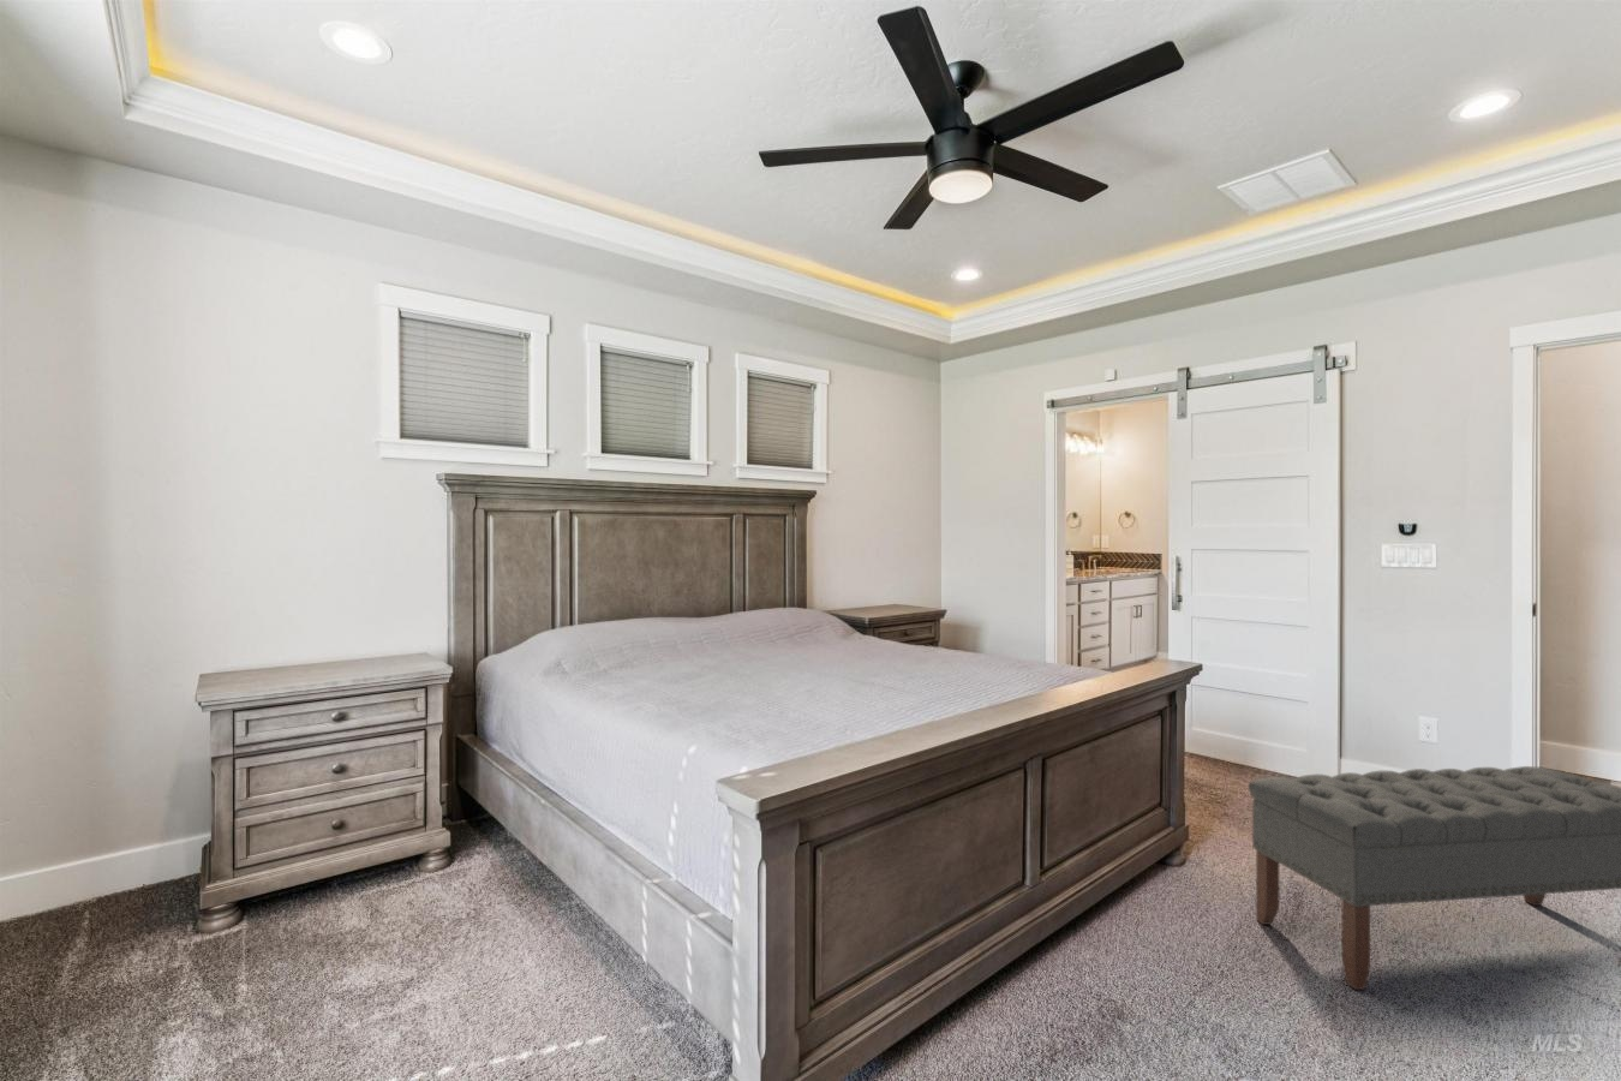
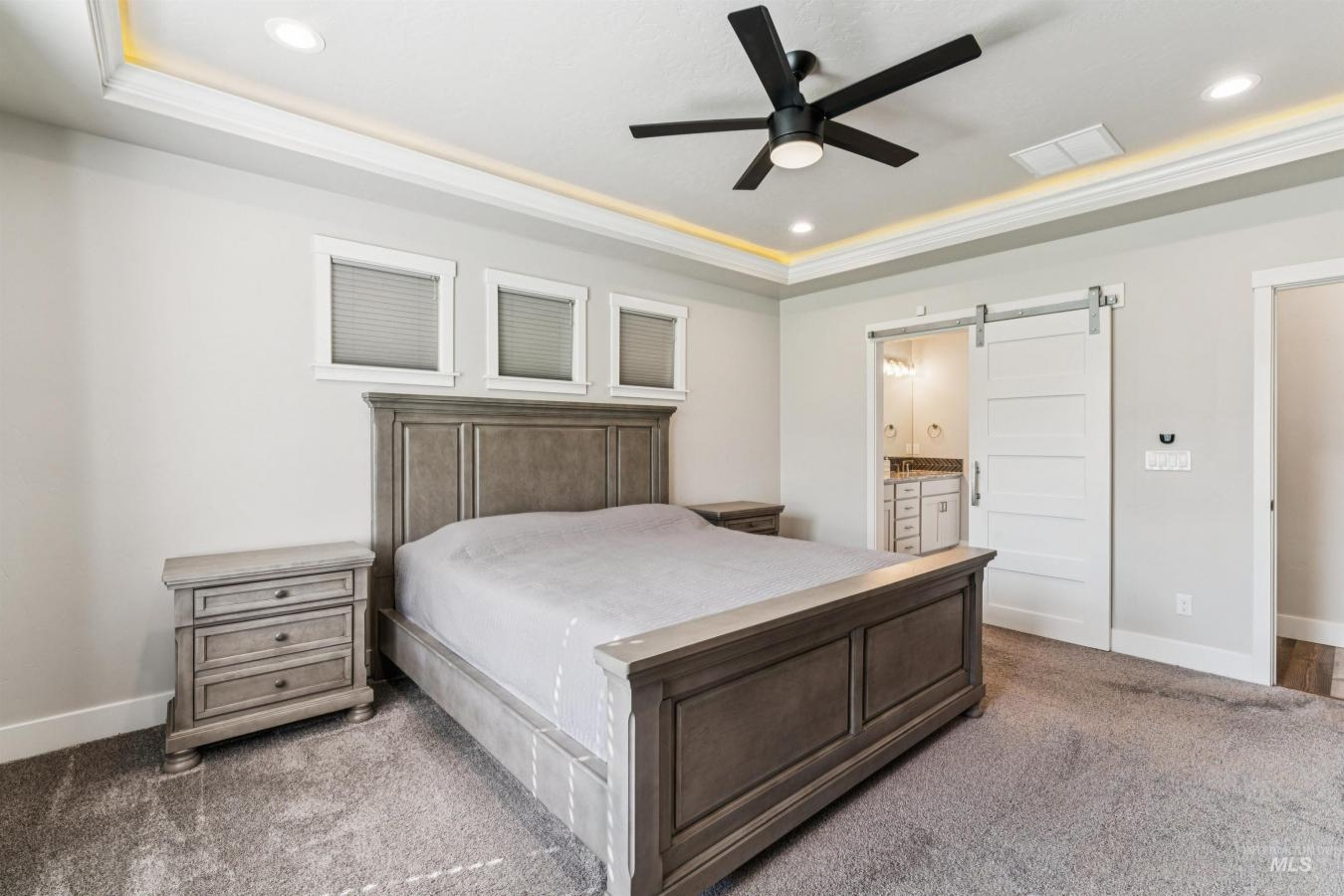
- bench (1453, 863)
